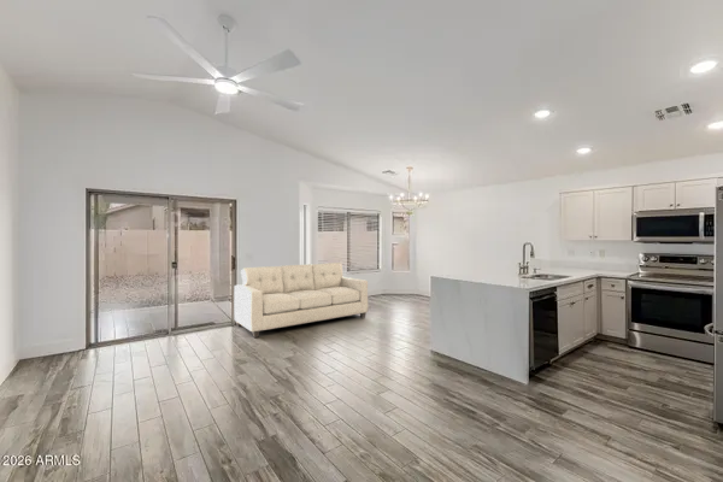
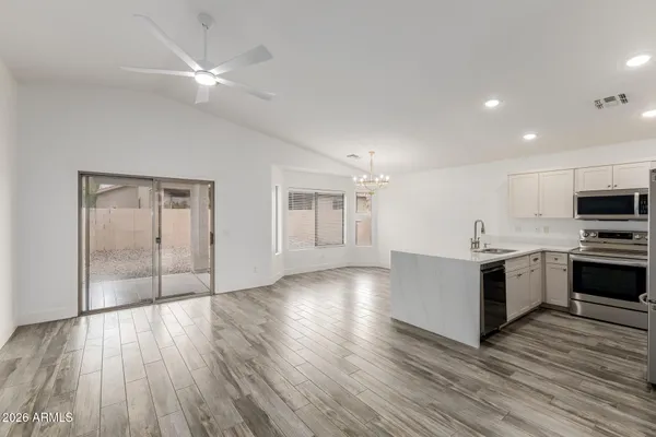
- sofa (304, 293)
